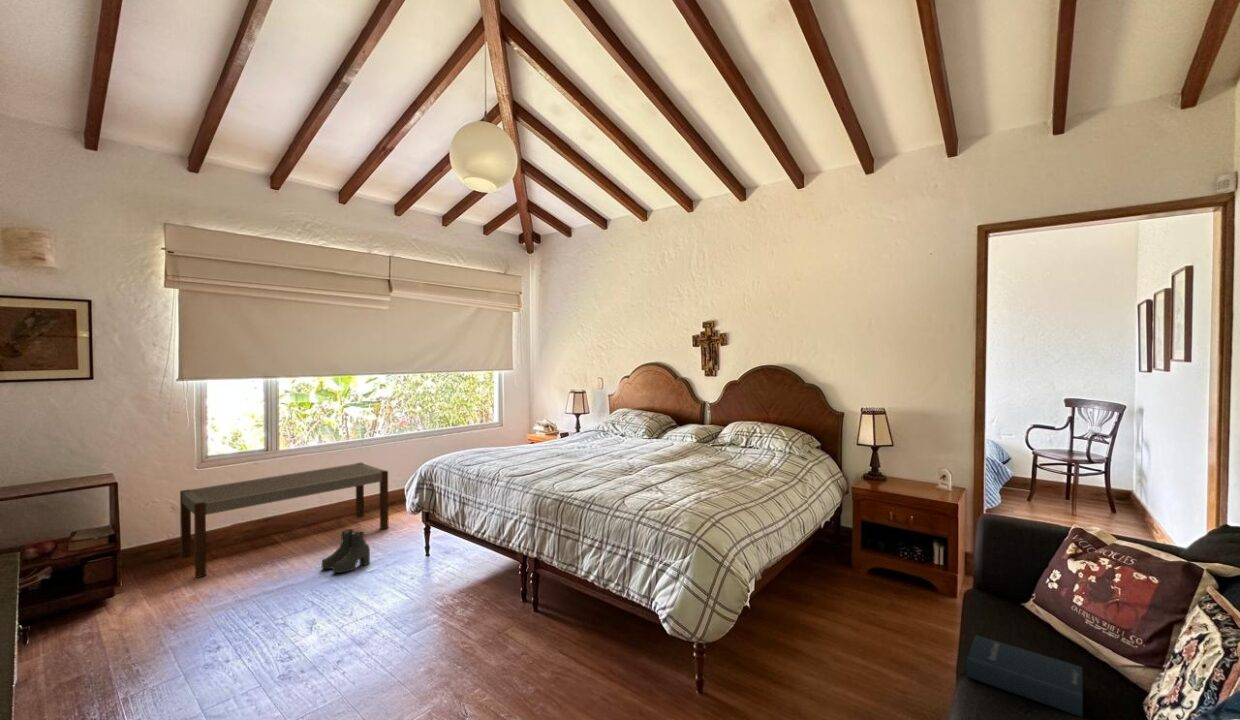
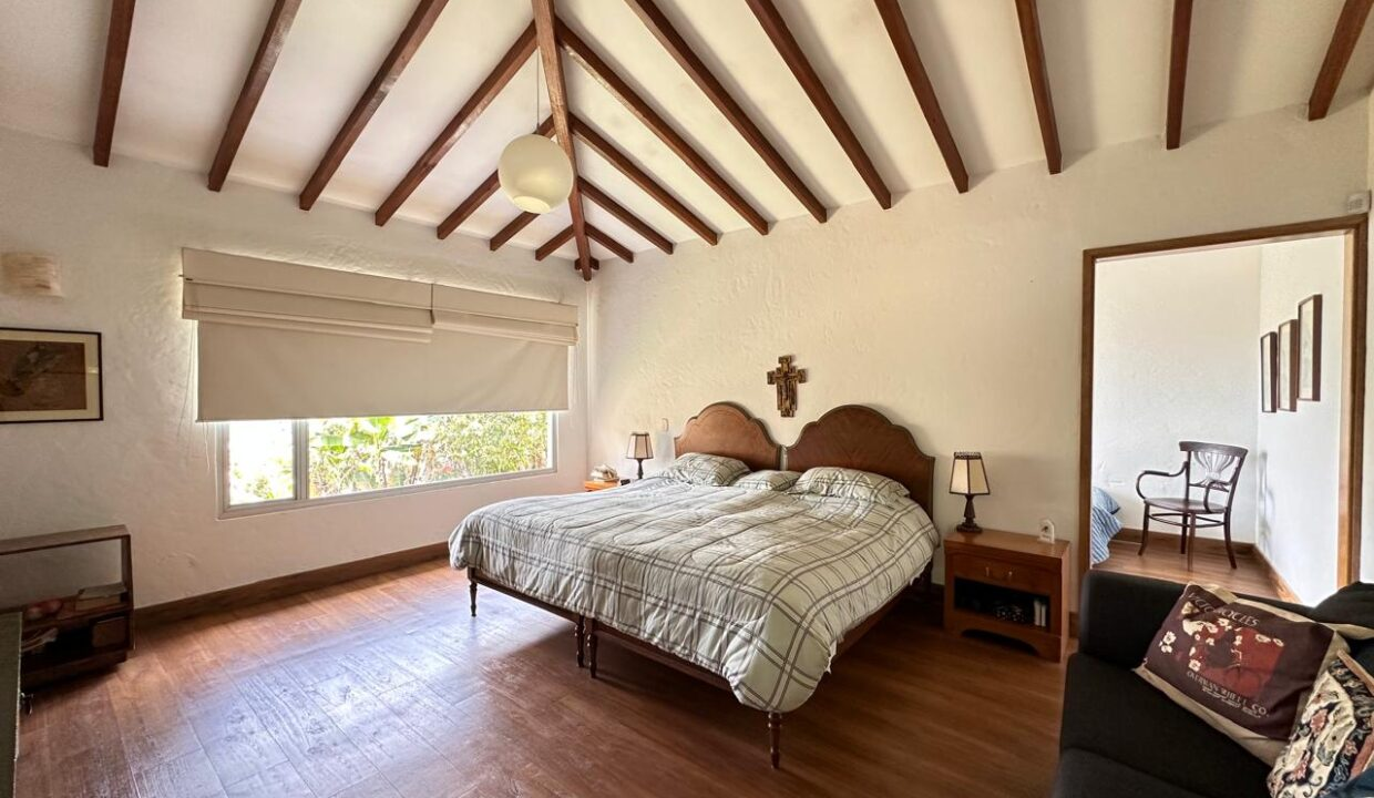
- bench (292, 498)
- hardback book (1023, 672)
- boots (346, 549)
